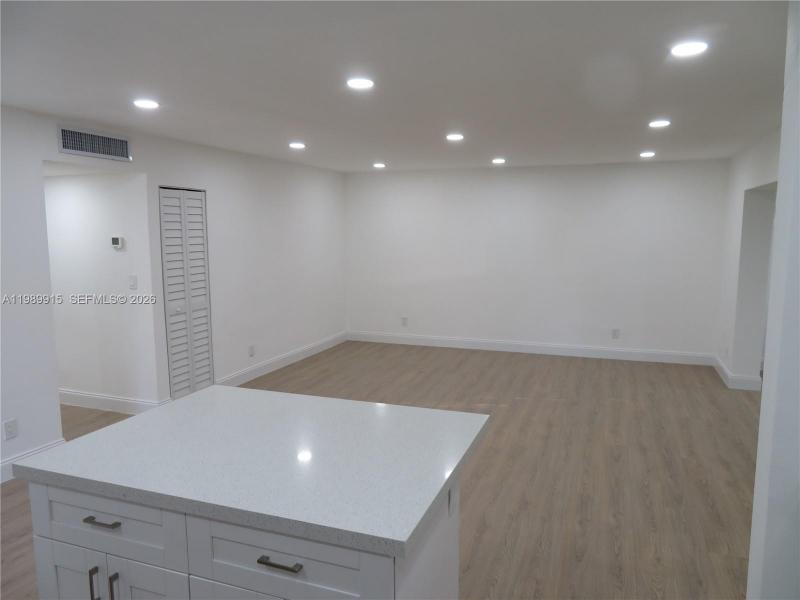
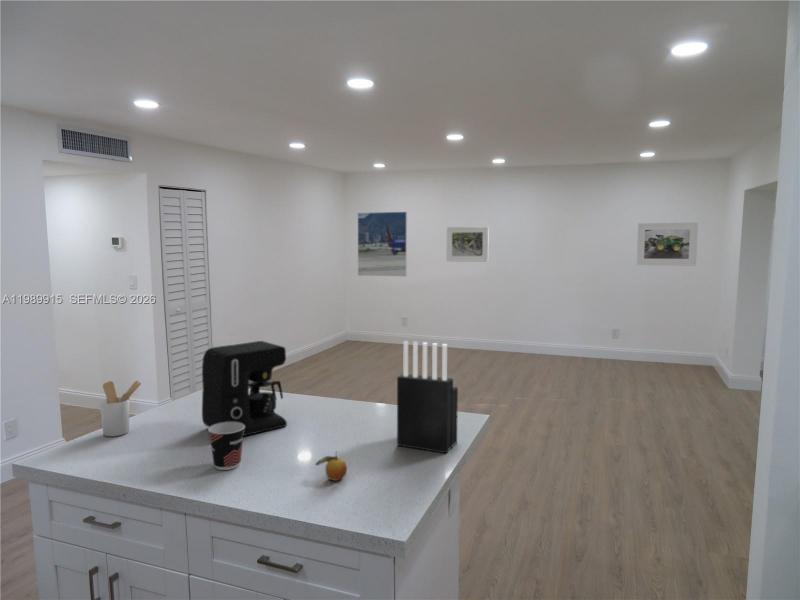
+ coffee maker (248, 386)
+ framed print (382, 244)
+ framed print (467, 244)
+ fruit (330, 464)
+ cup (227, 446)
+ knife block (428, 392)
+ utensil holder (122, 406)
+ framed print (666, 244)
